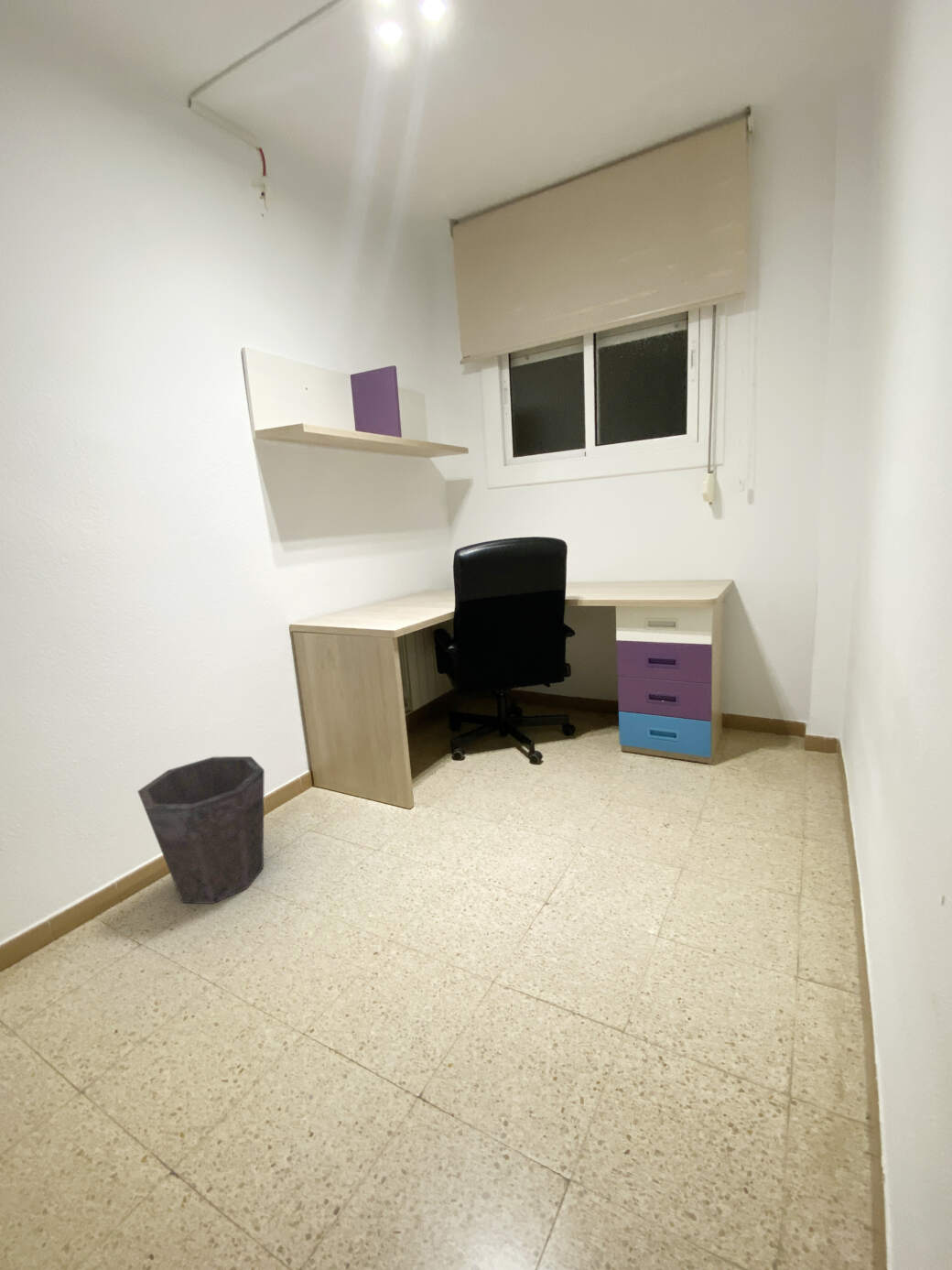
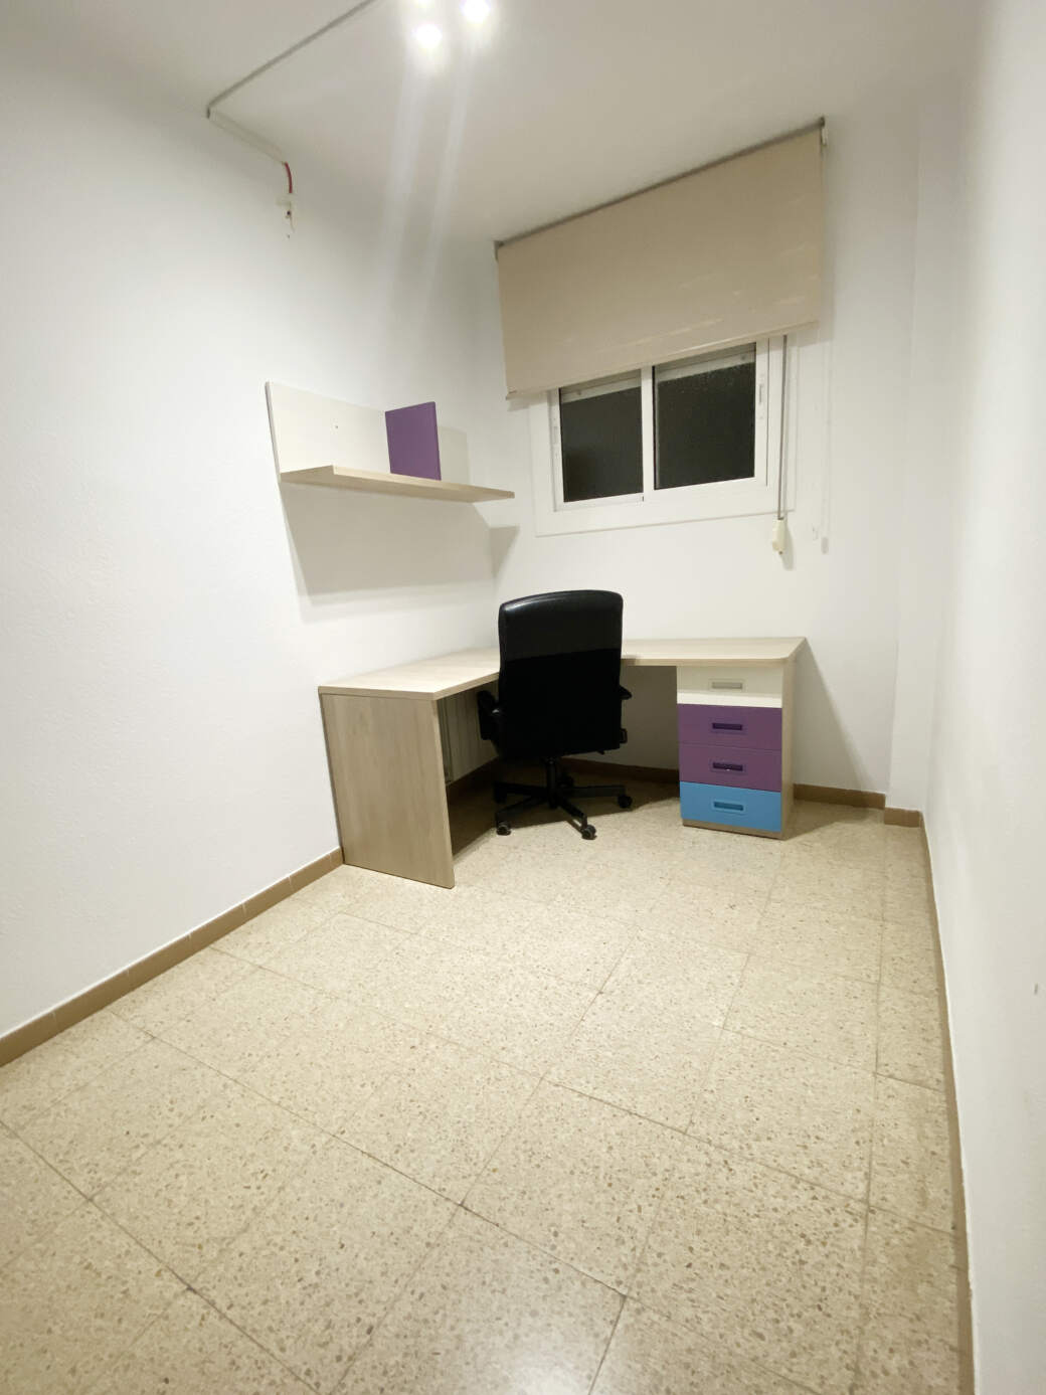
- waste bin (211, 830)
